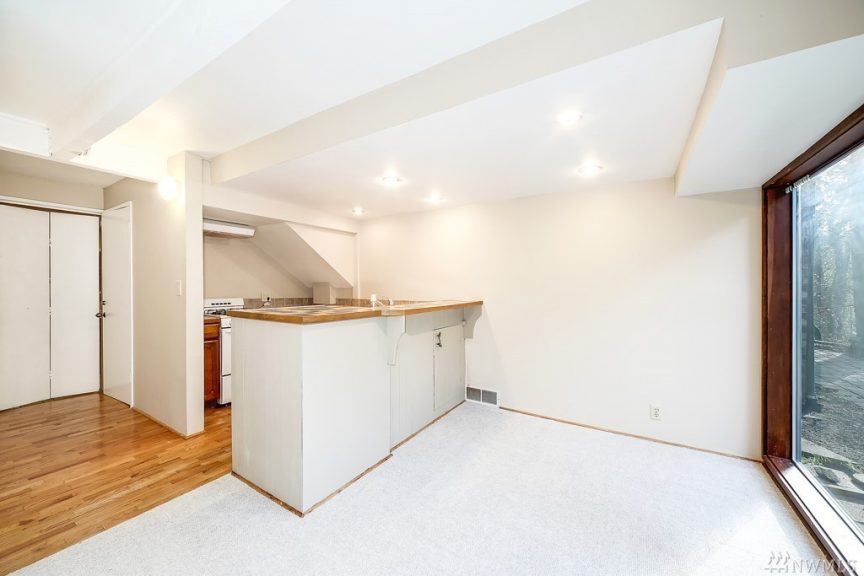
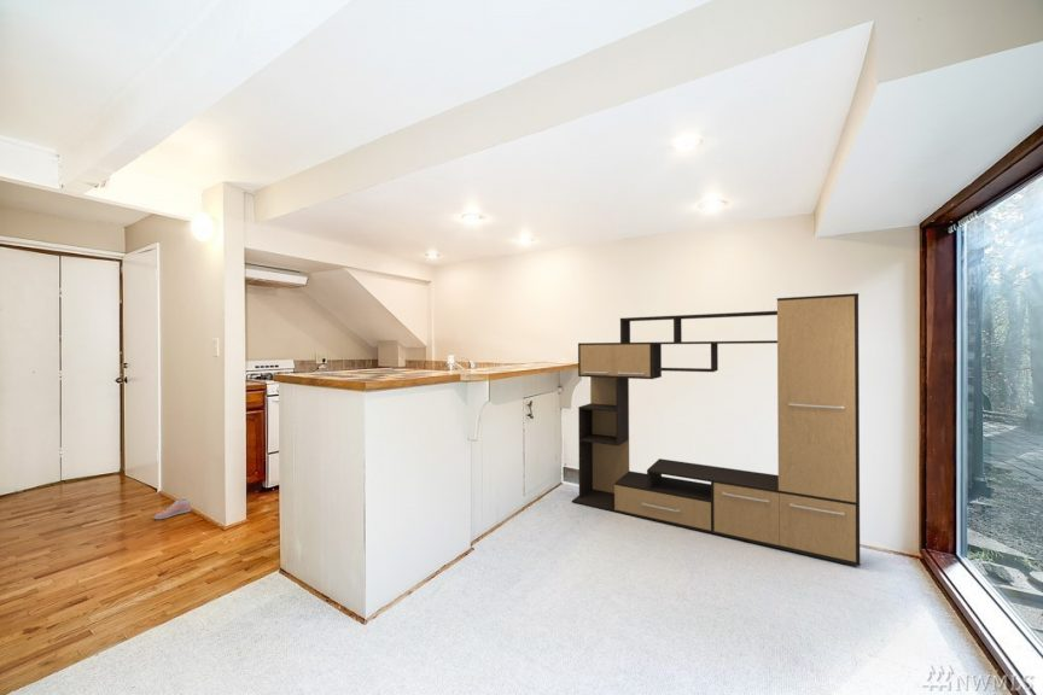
+ sneaker (173, 507)
+ media console (694, 370)
